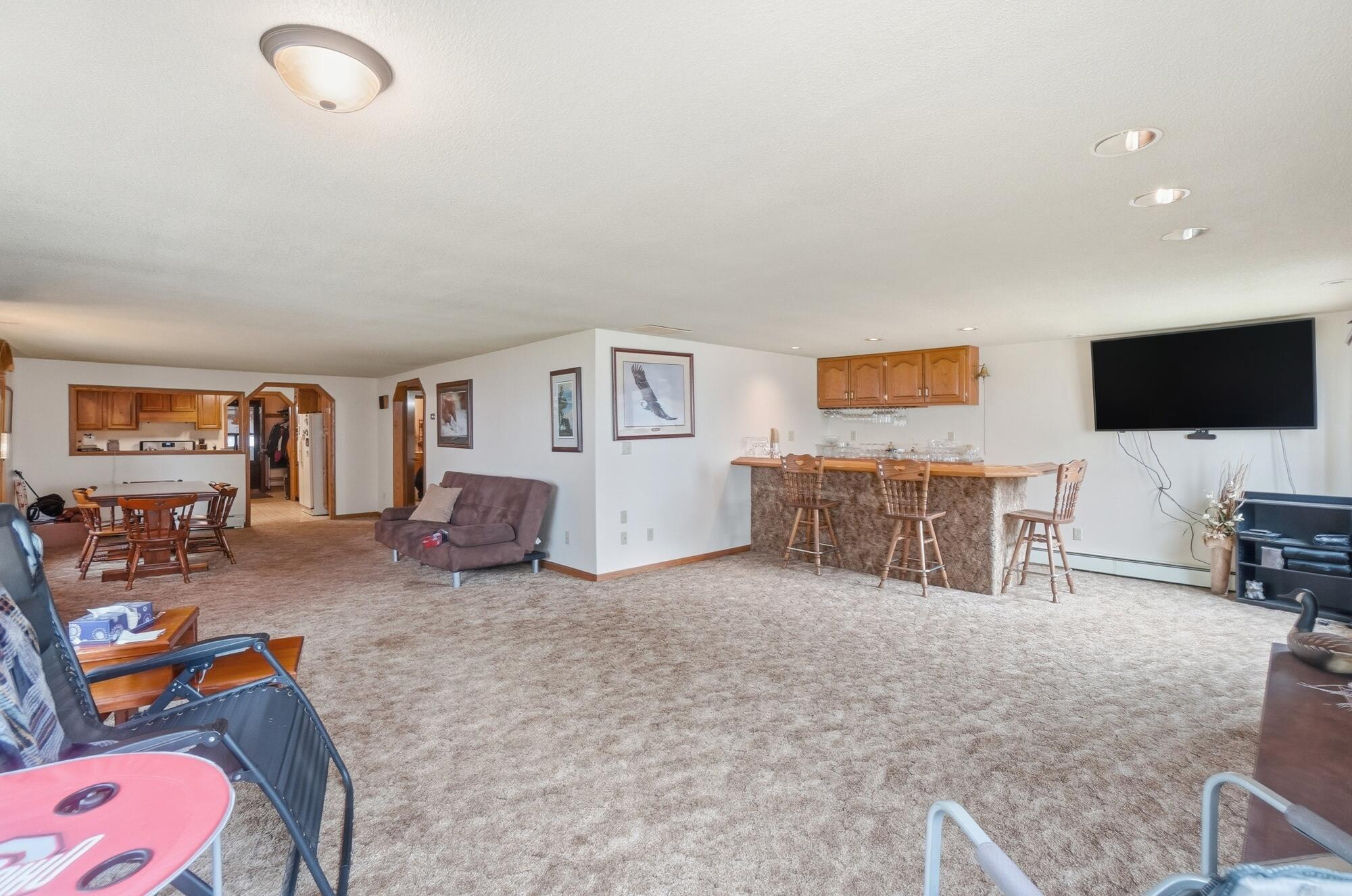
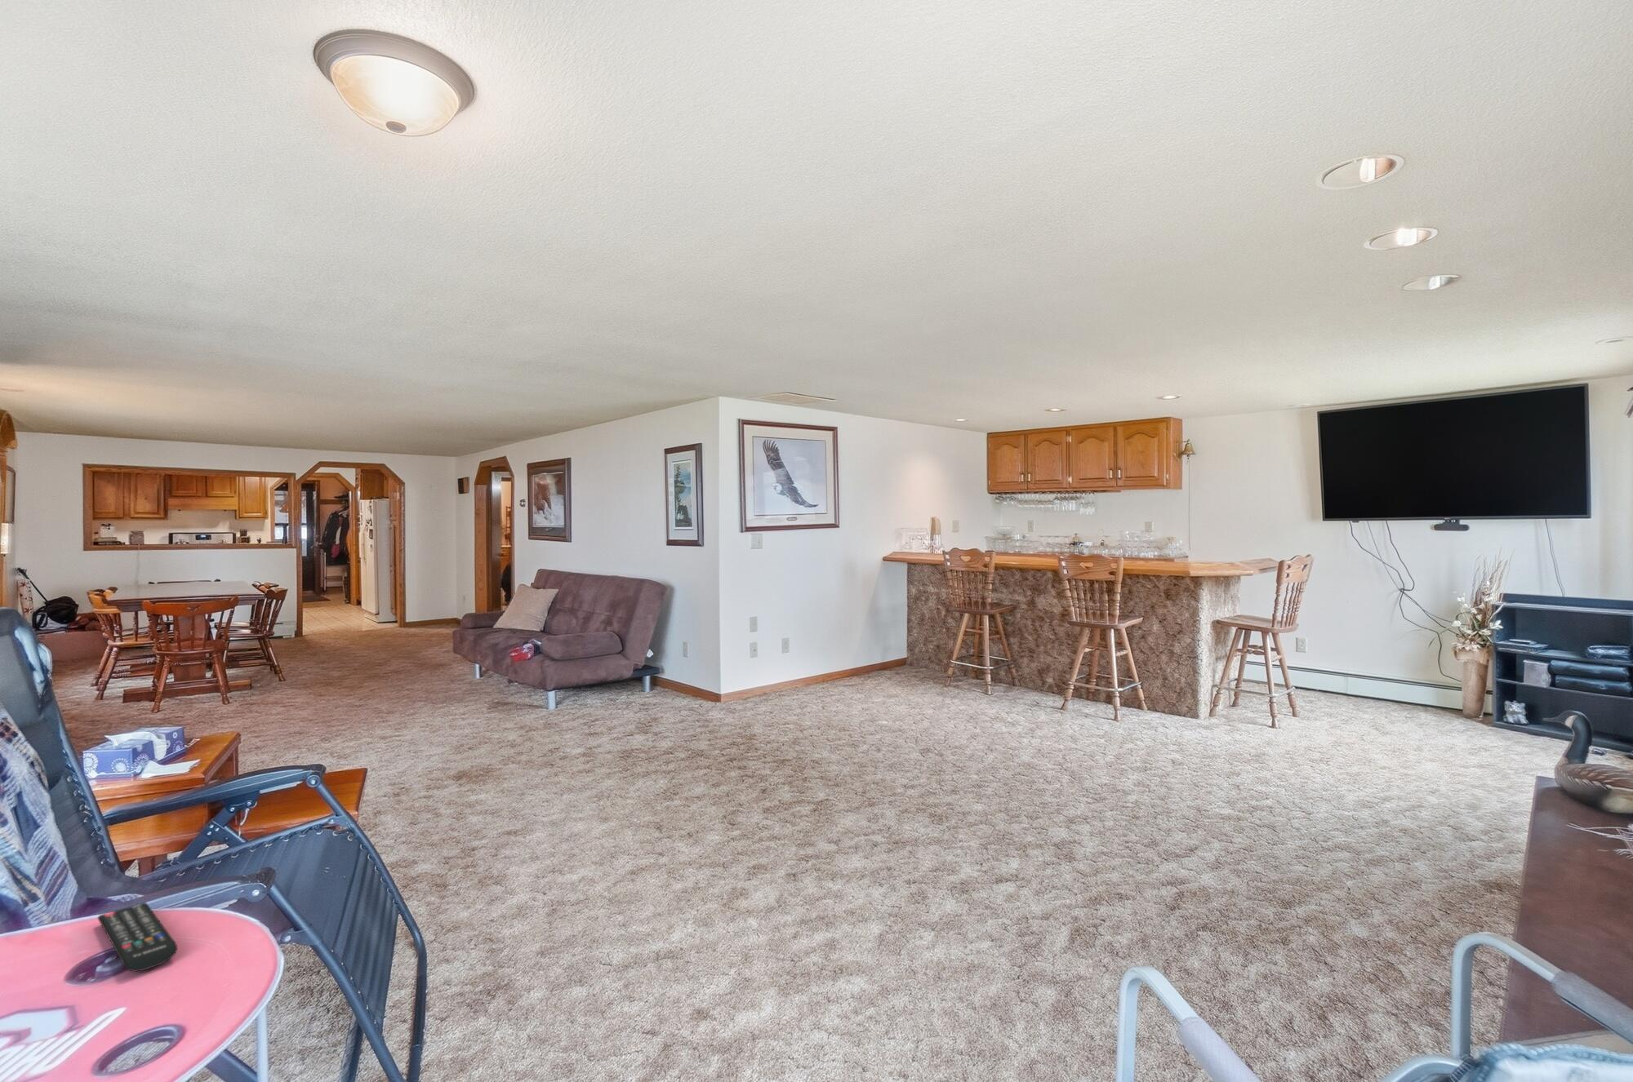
+ remote control (135, 935)
